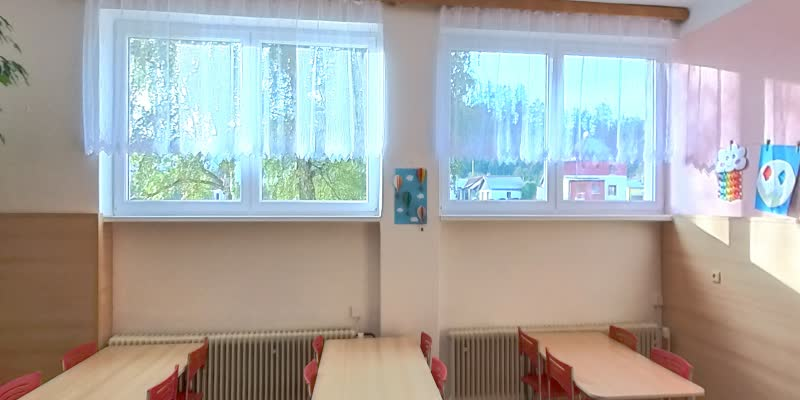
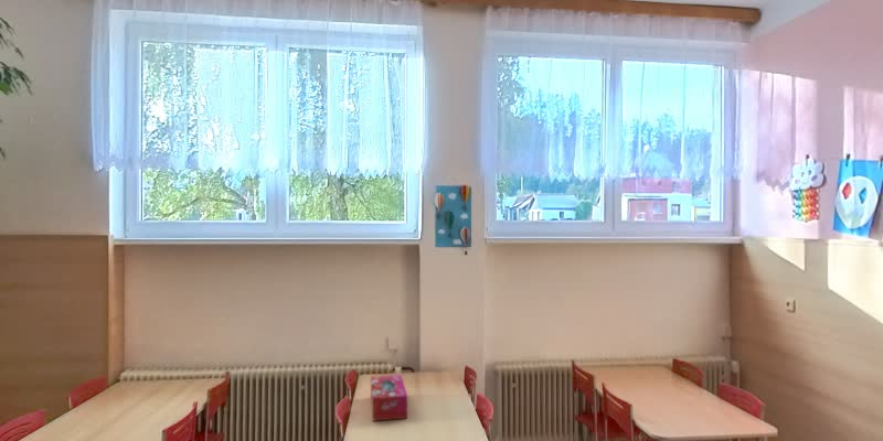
+ tissue box (387, 396)
